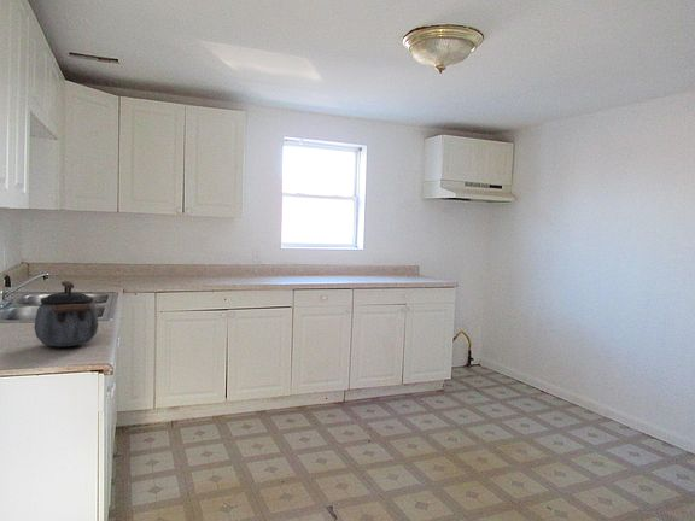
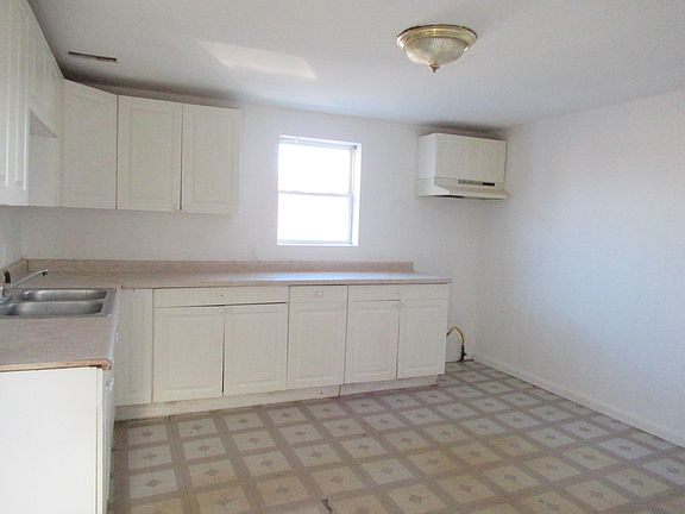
- kettle (66, 314)
